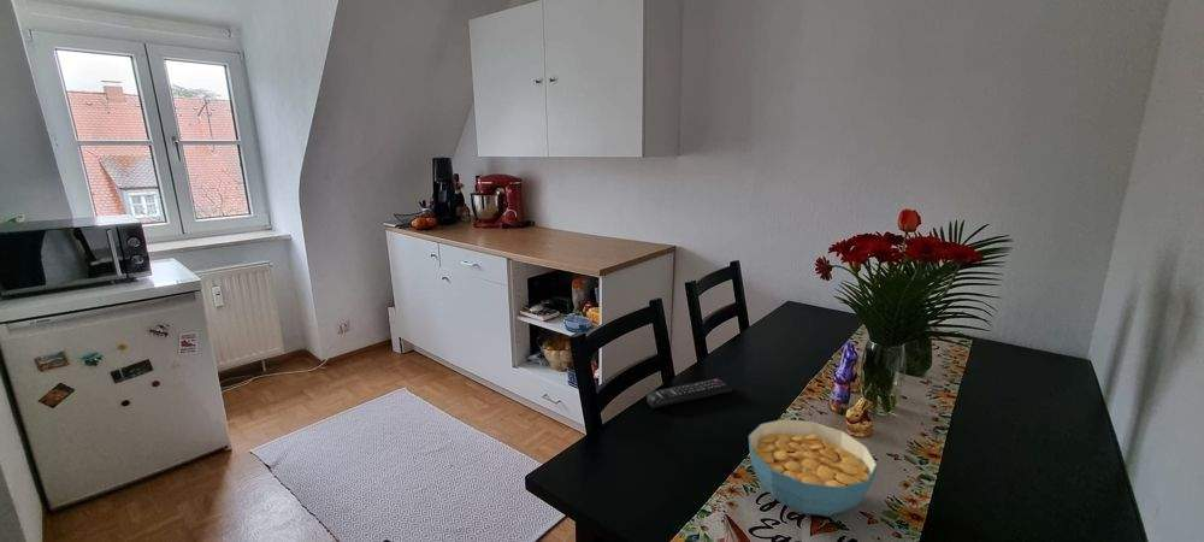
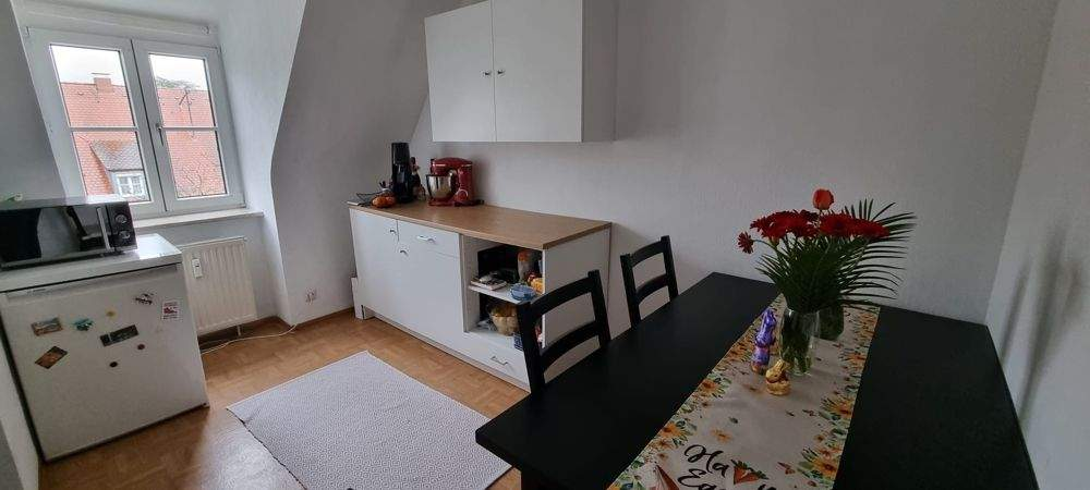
- remote control (690, 393)
- cereal bowl (807, 475)
